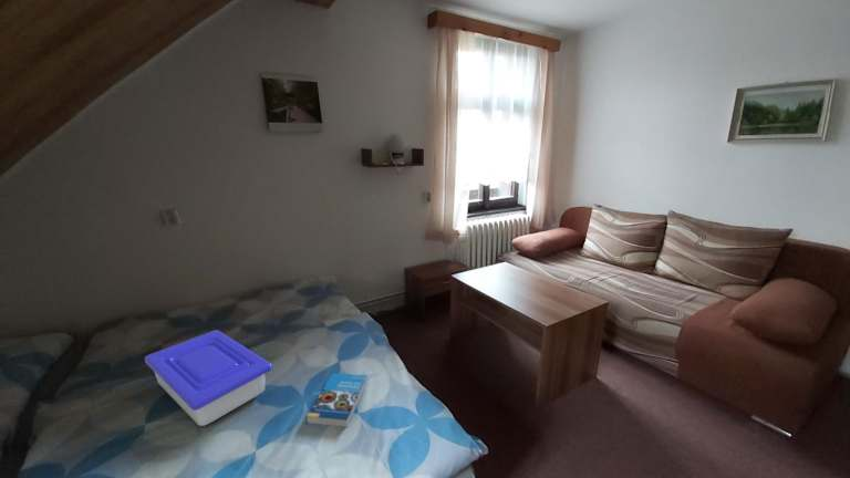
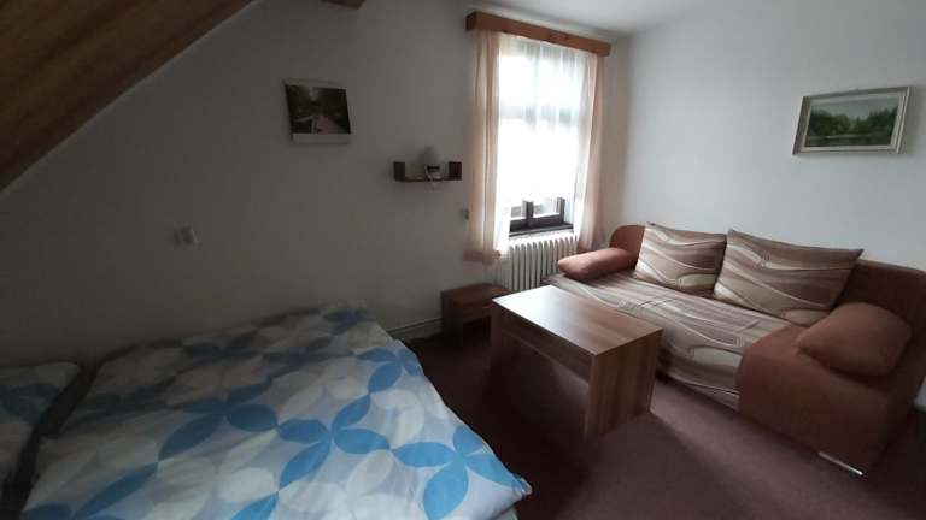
- book (339, 397)
- tray (209, 375)
